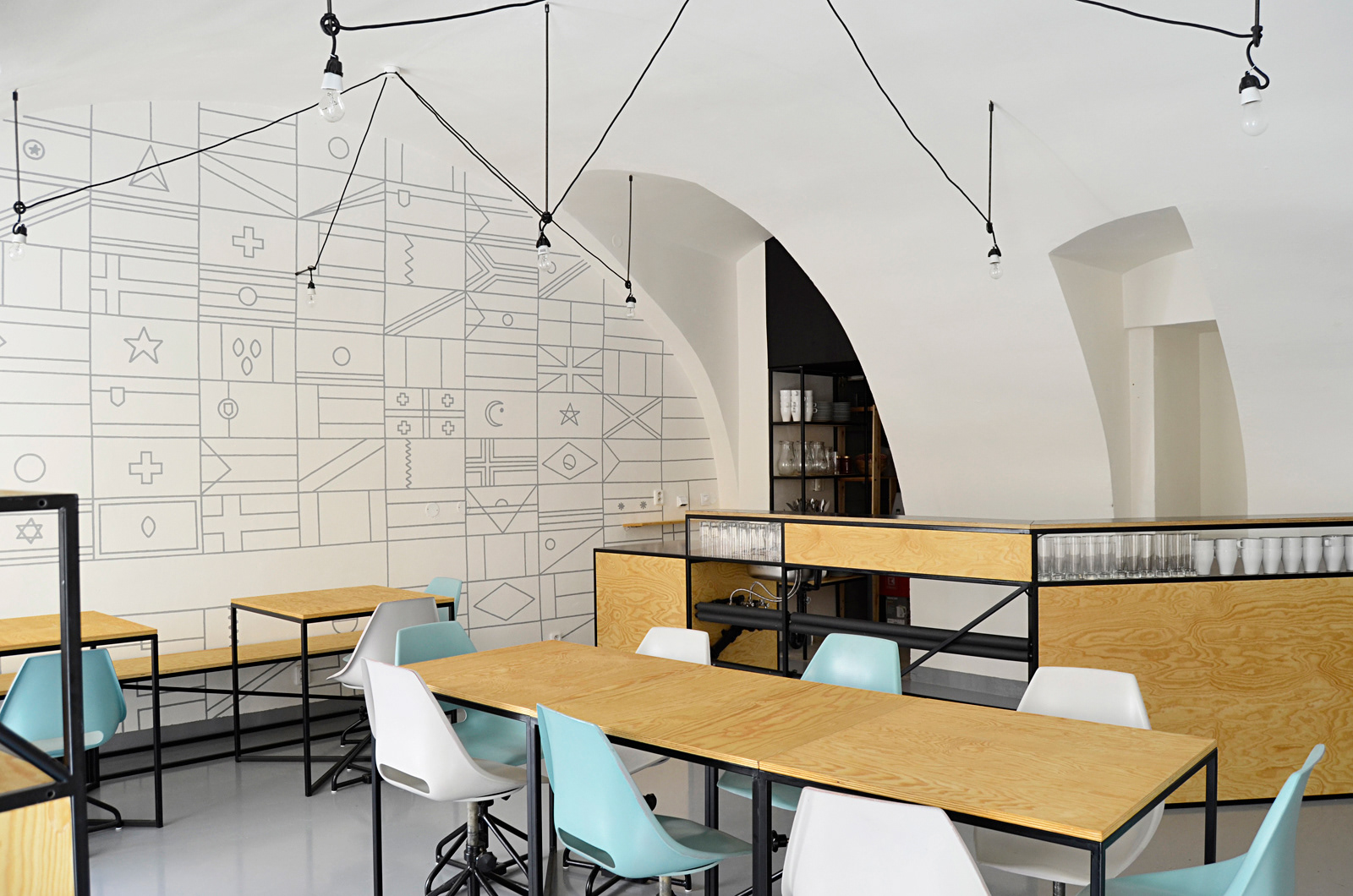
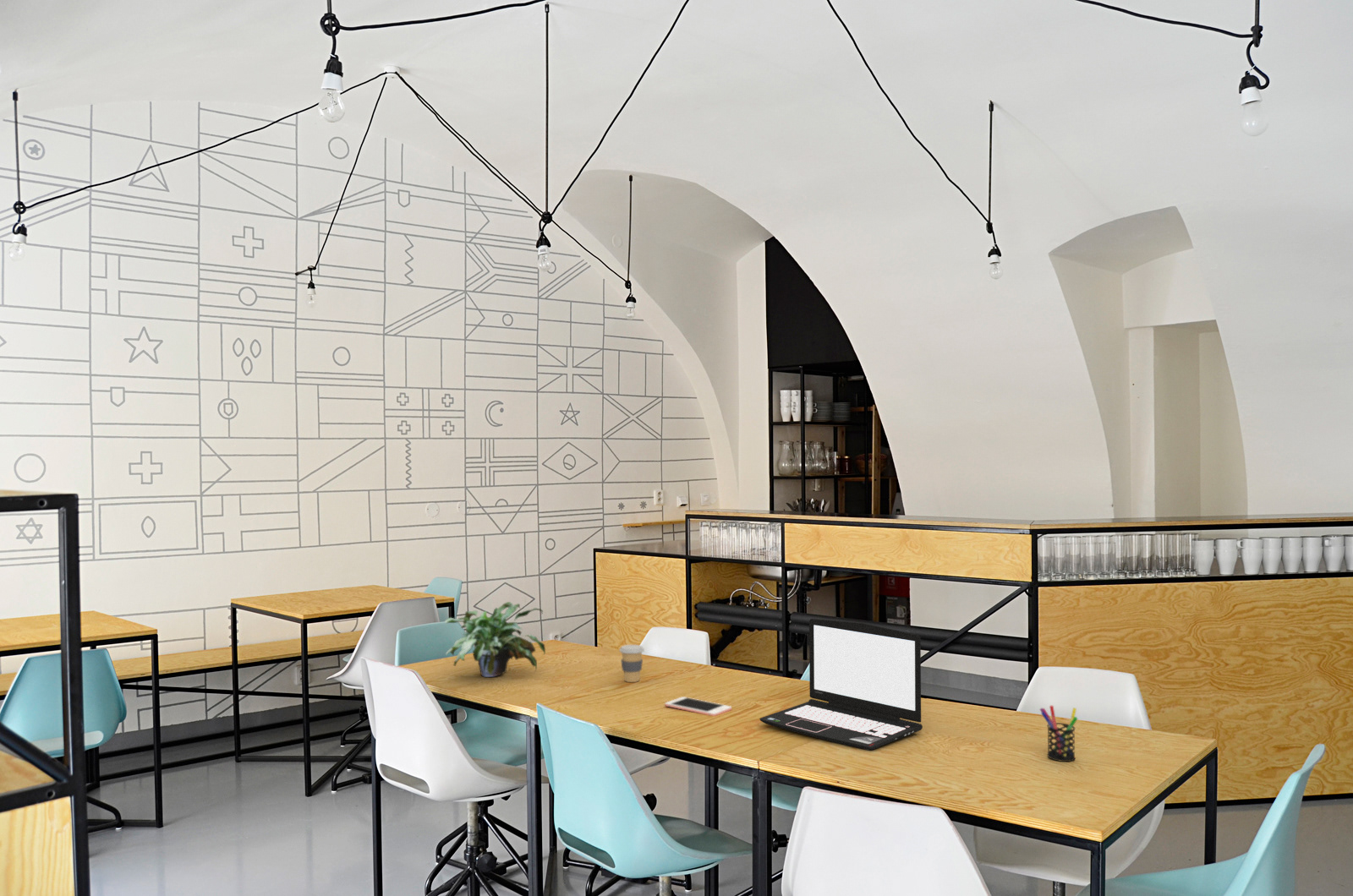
+ pen holder (1062, 731)
+ potted plant (493, 637)
+ cell phone (698, 706)
+ laptop (838, 679)
+ coffee cup (632, 664)
